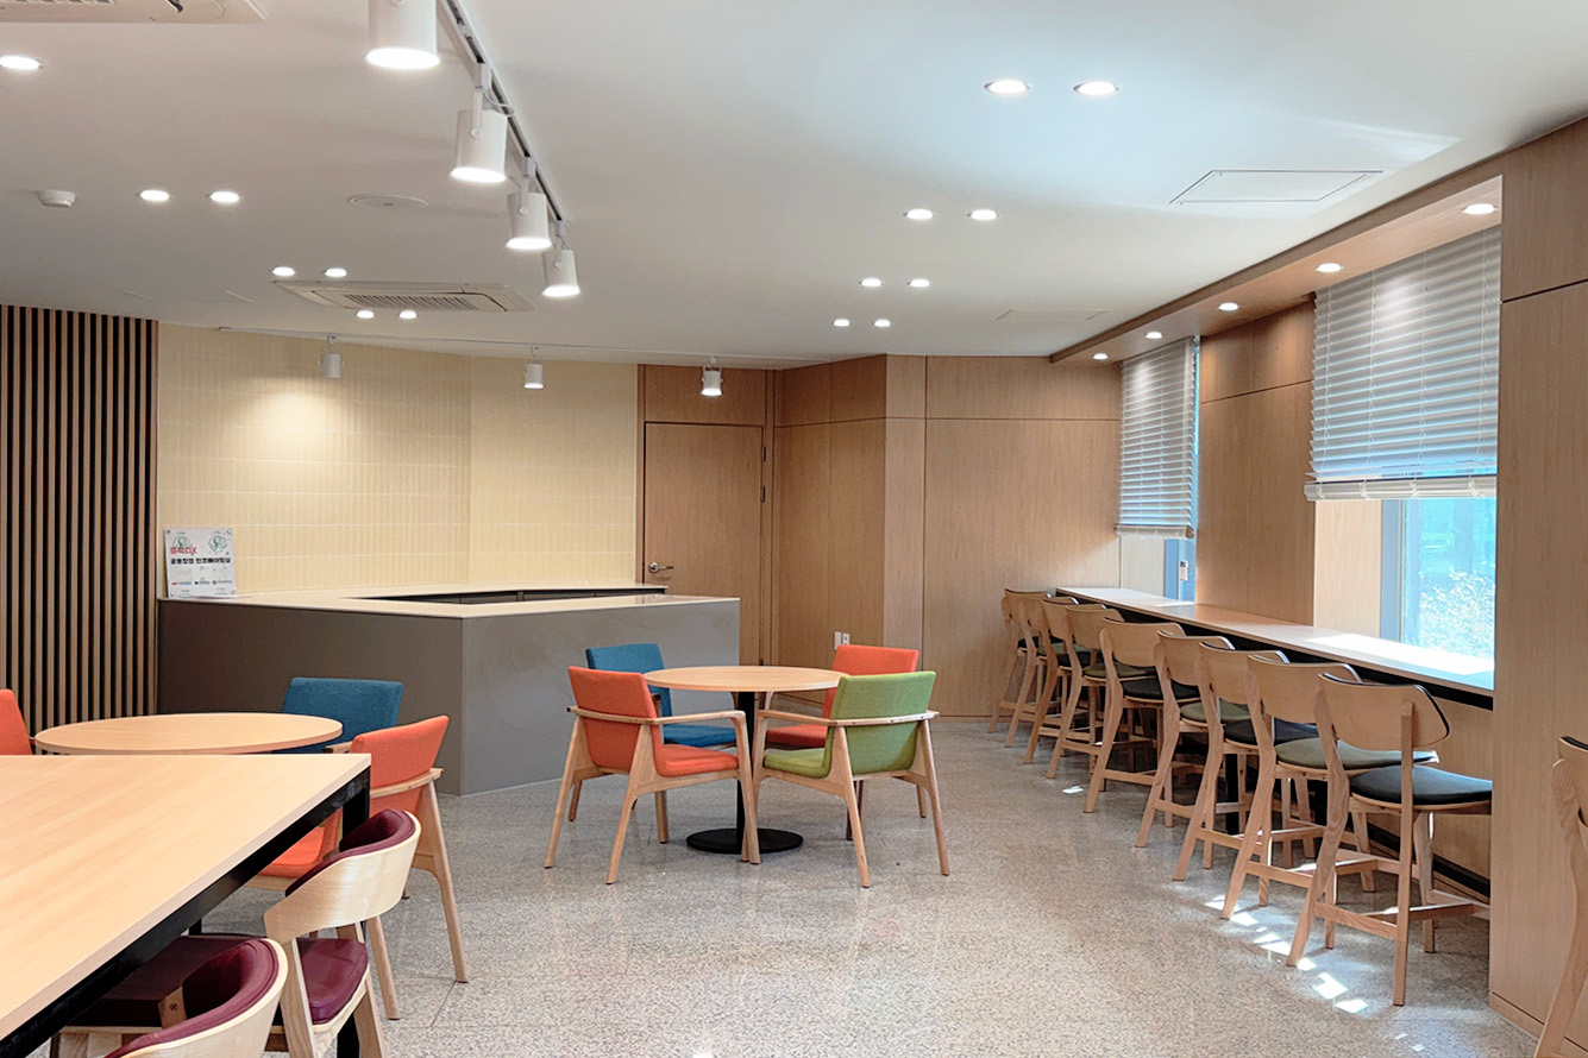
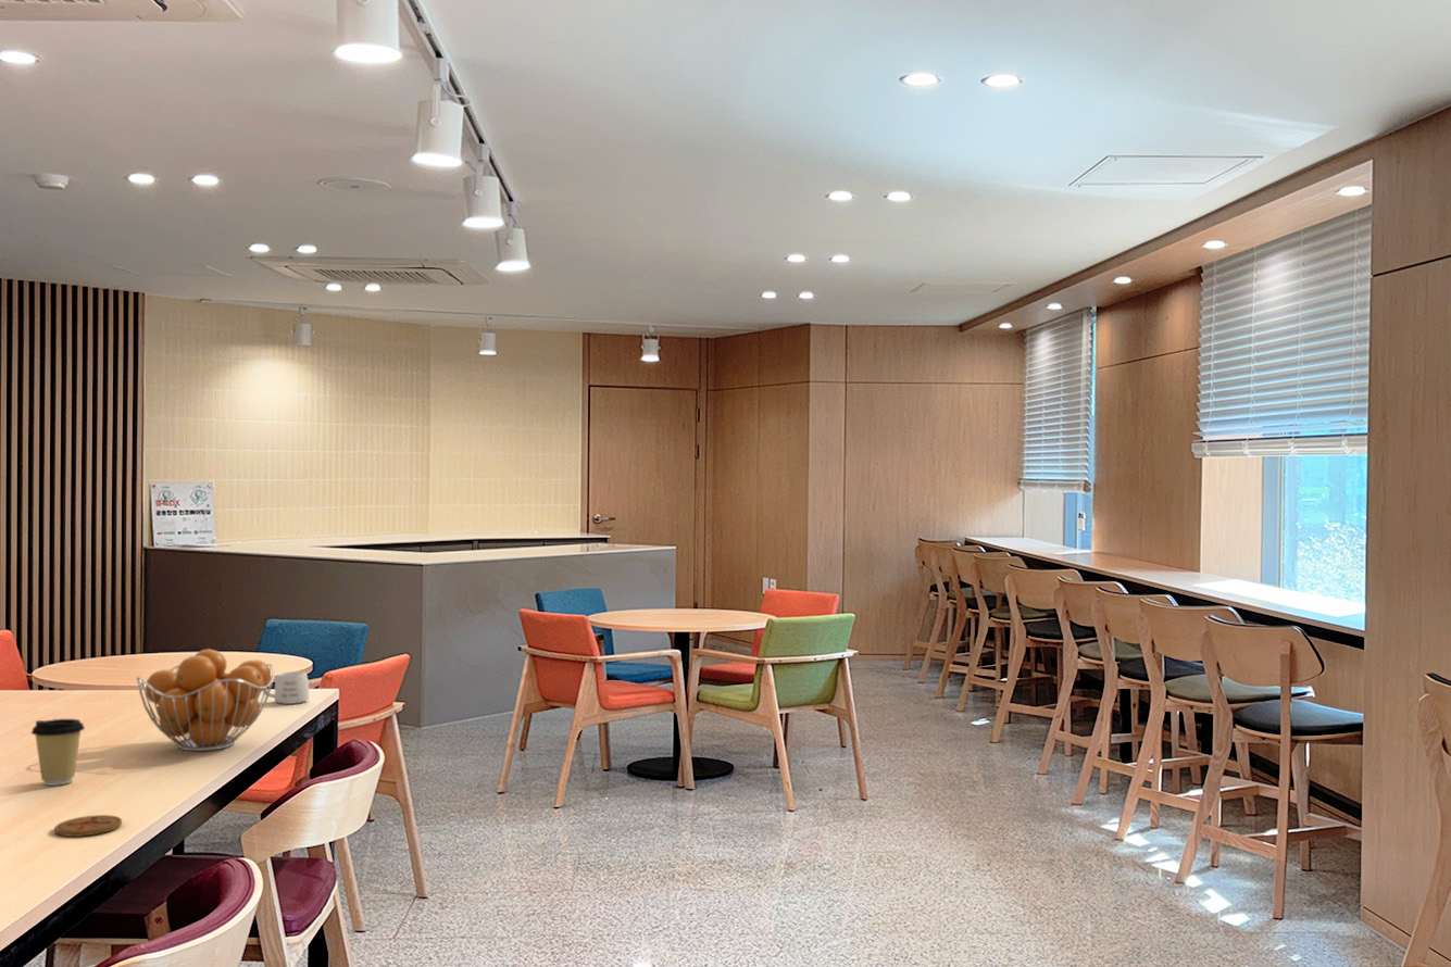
+ coaster (88, 825)
+ fruit basket (207, 699)
+ mug (285, 687)
+ coffee cup (58, 751)
